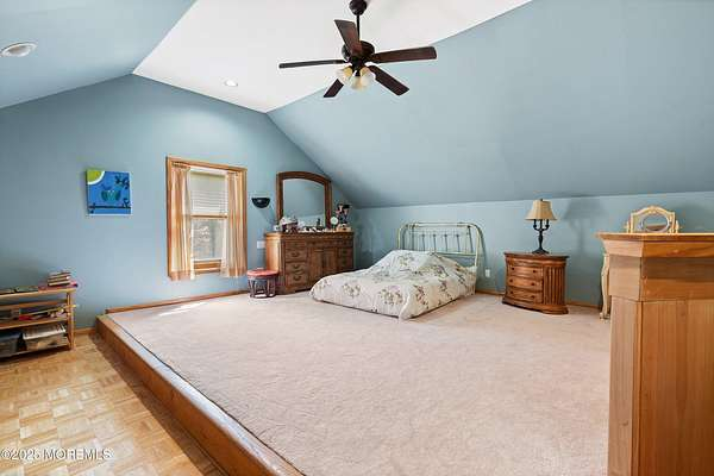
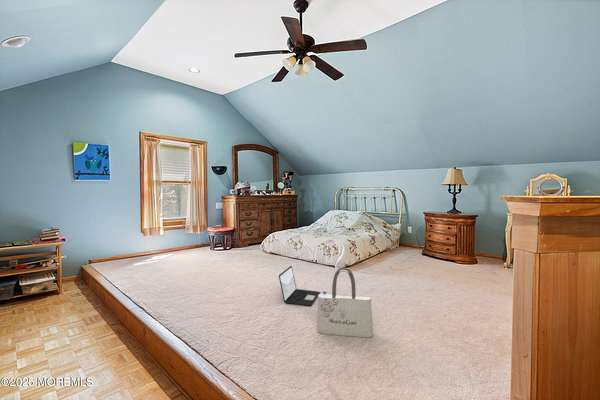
+ tote bag (344, 301)
+ laptop (295, 284)
